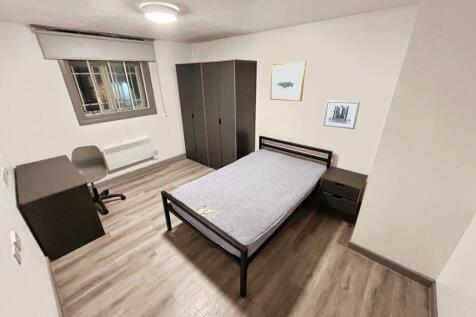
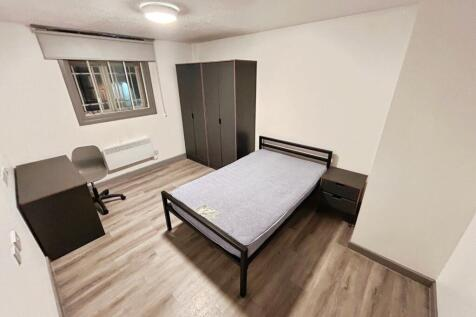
- wall art (340, 114)
- wall art (286, 82)
